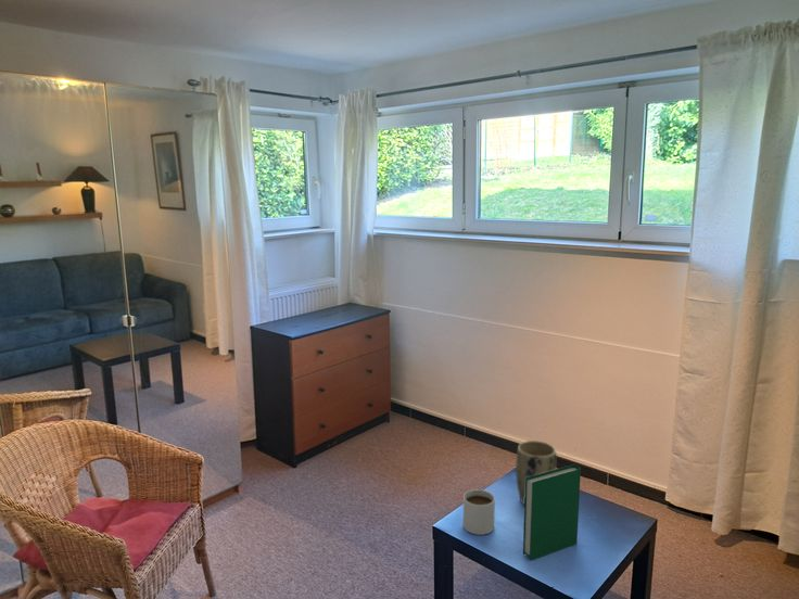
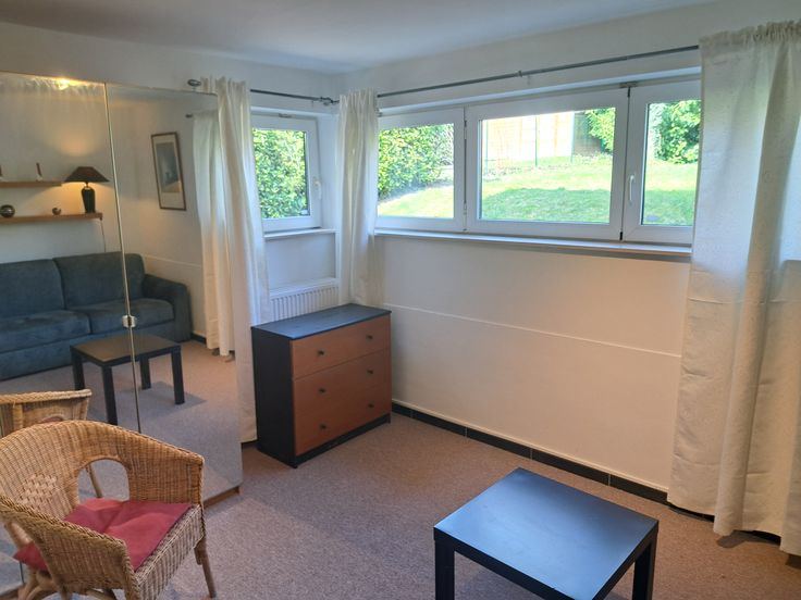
- book (553, 511)
- plant pot (535, 474)
- mug (481, 508)
